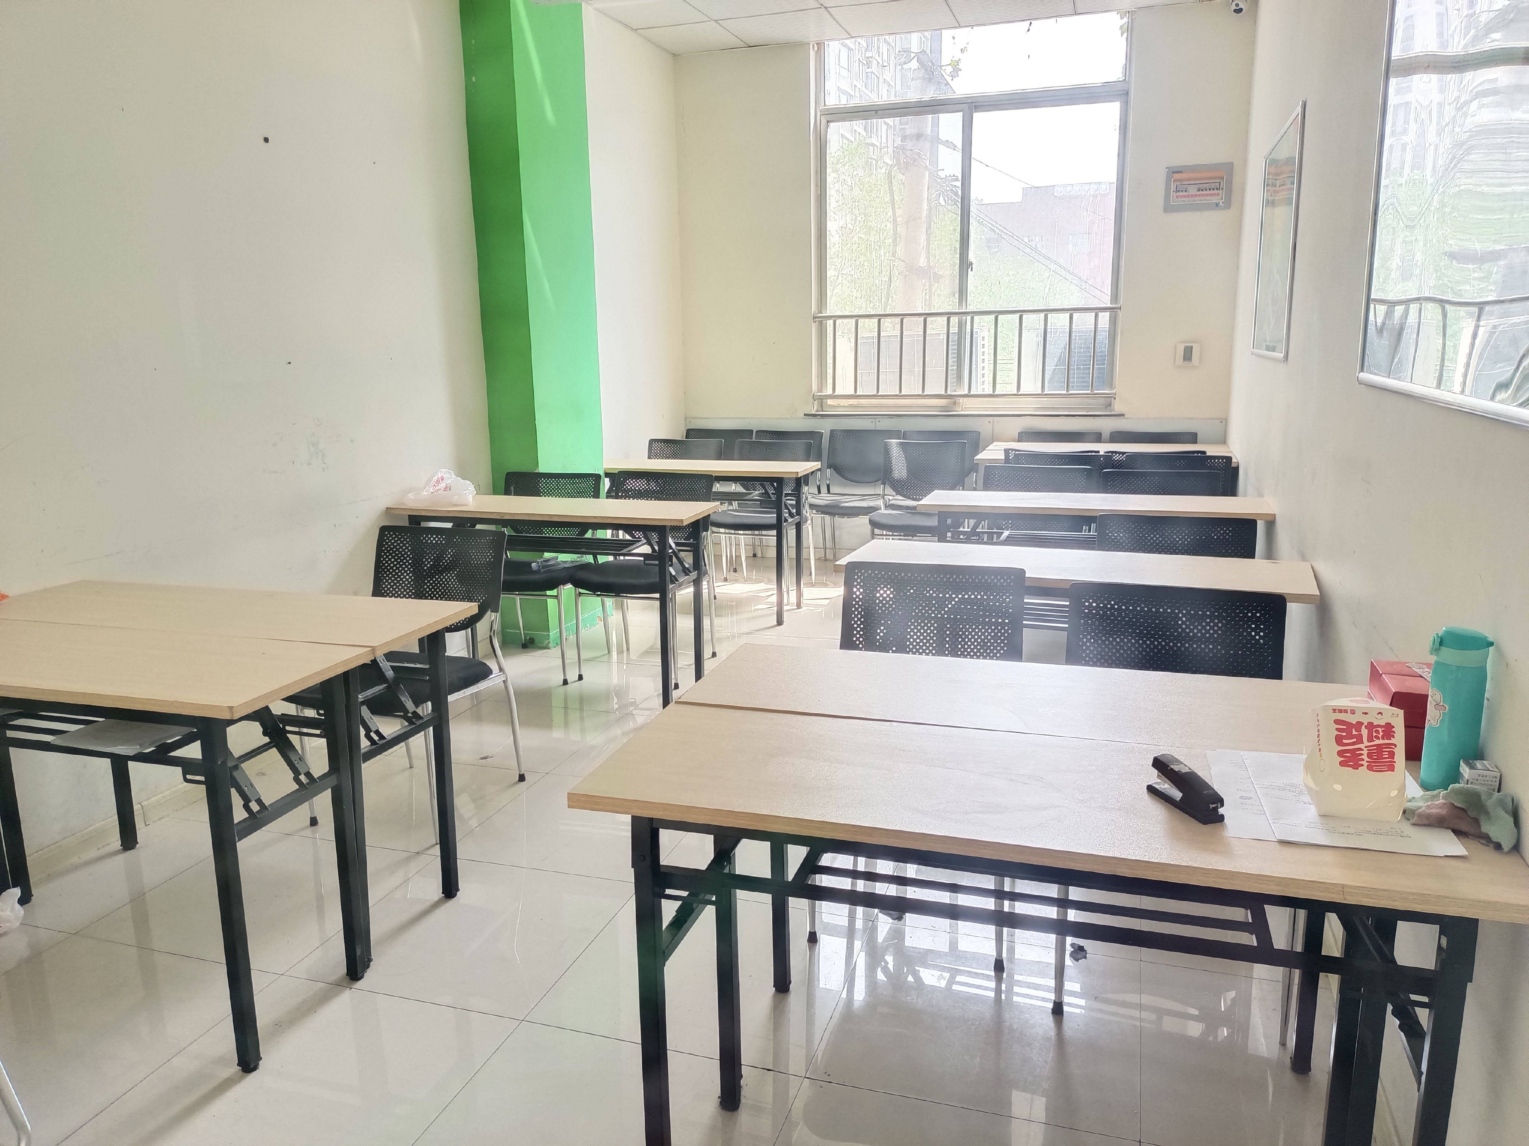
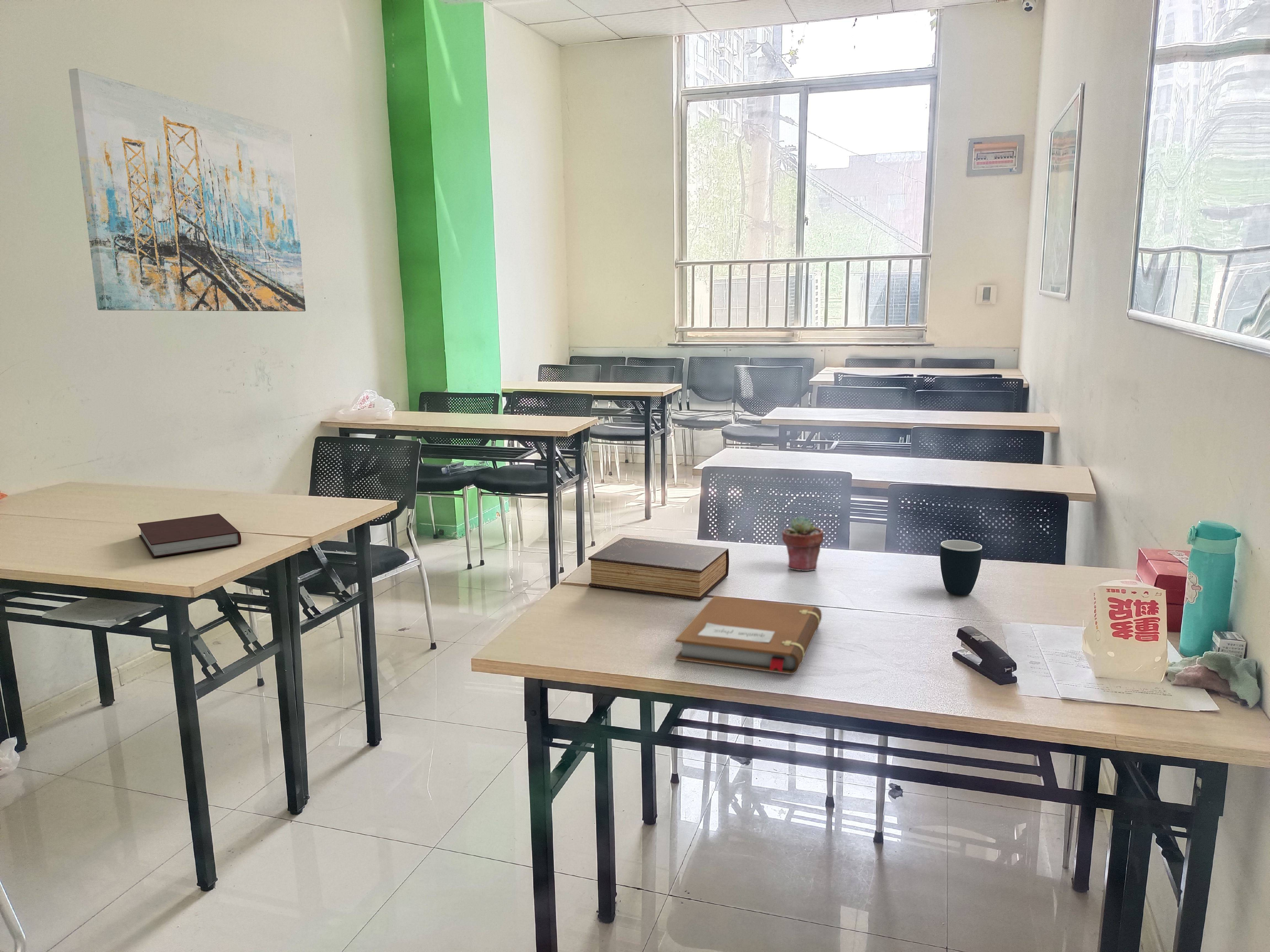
+ wall art (206, 210)
+ notebook (752, 632)
+ book (660, 566)
+ mug (960, 566)
+ potted succulent (802, 541)
+ notebook (189, 534)
